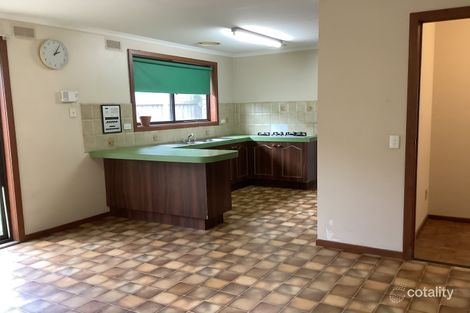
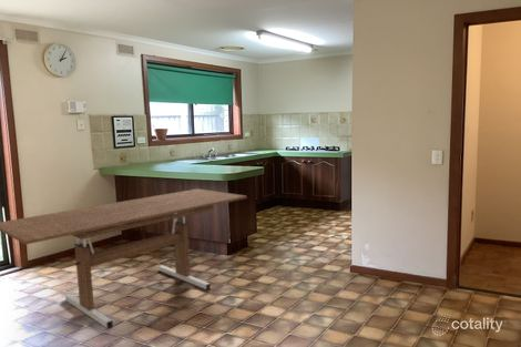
+ dining table (136, 251)
